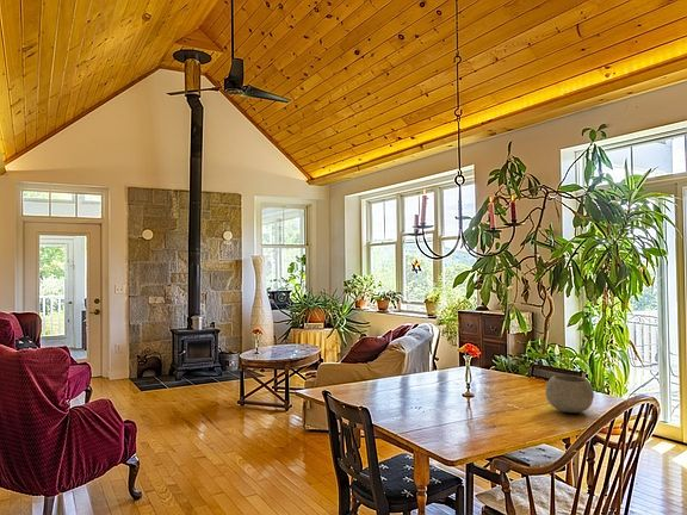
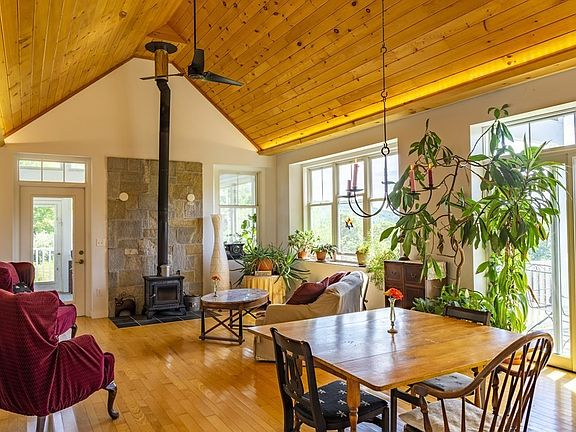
- bowl (569, 393)
